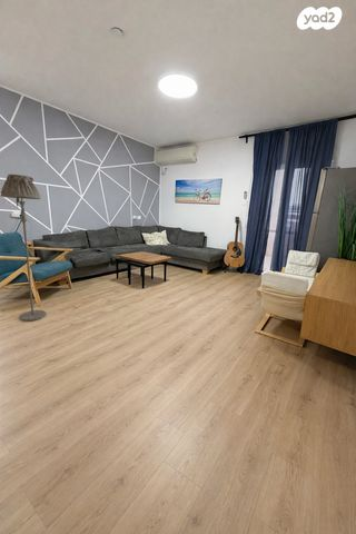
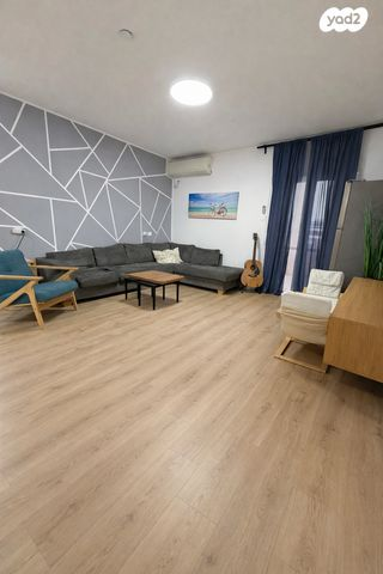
- floor lamp (26, 250)
